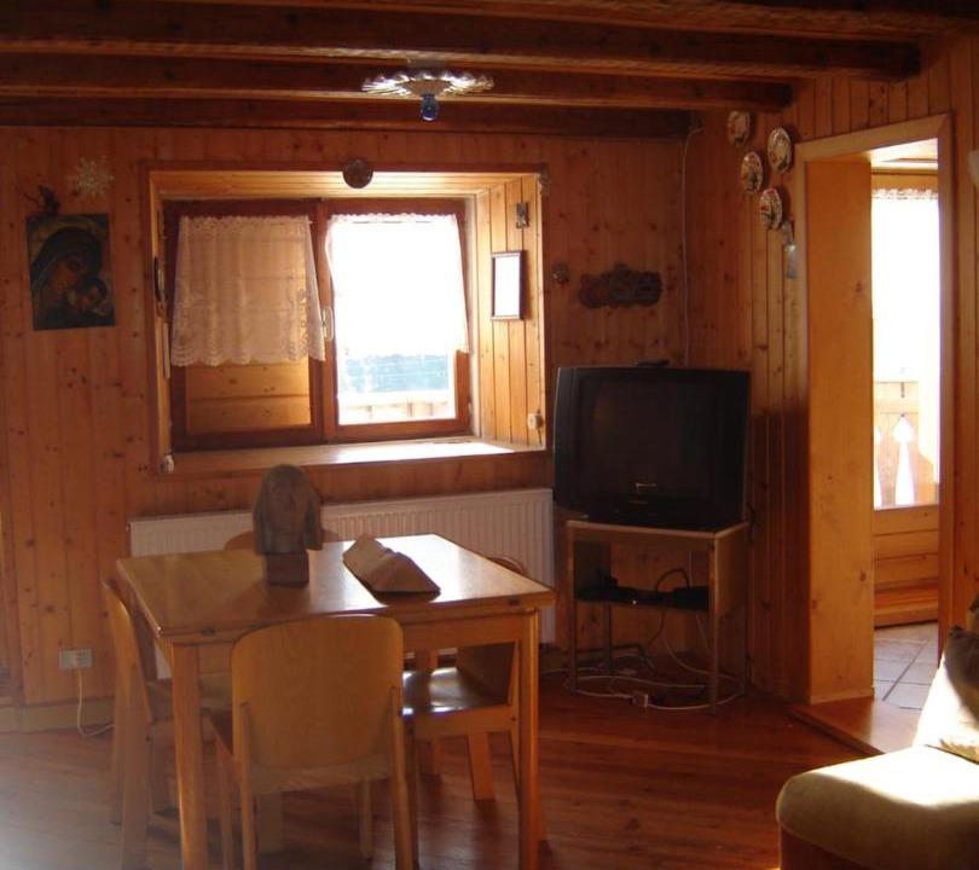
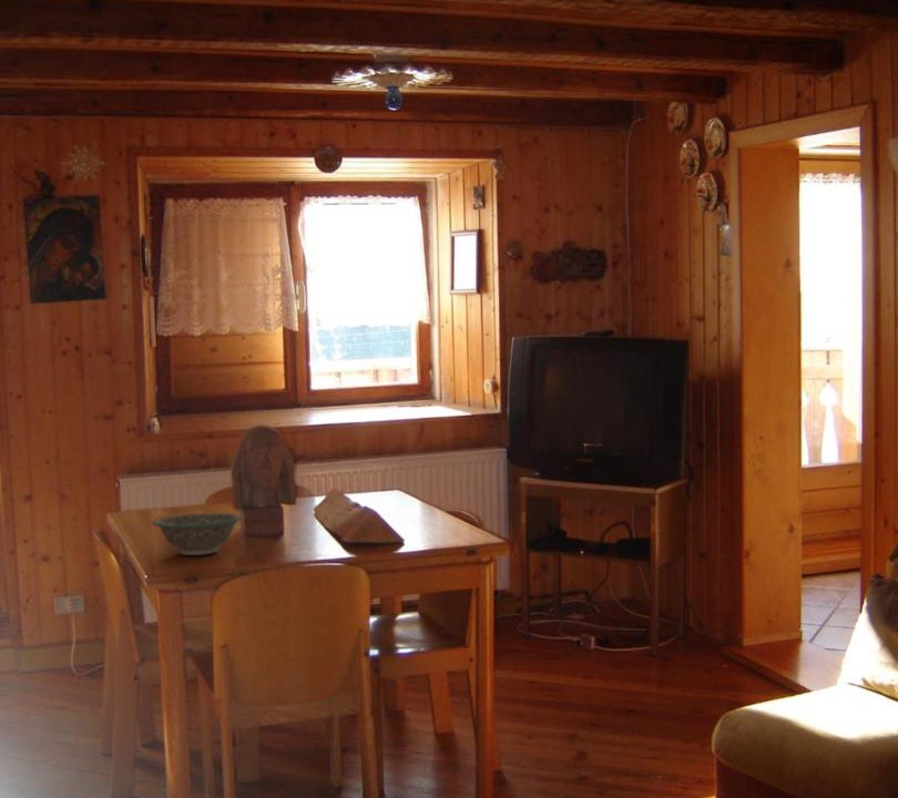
+ ceramic bowl (197, 534)
